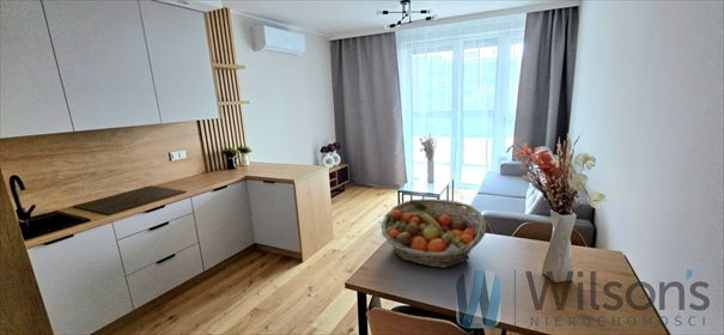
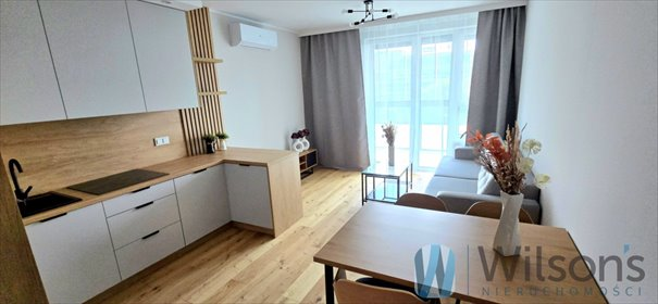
- fruit basket (431, 230)
